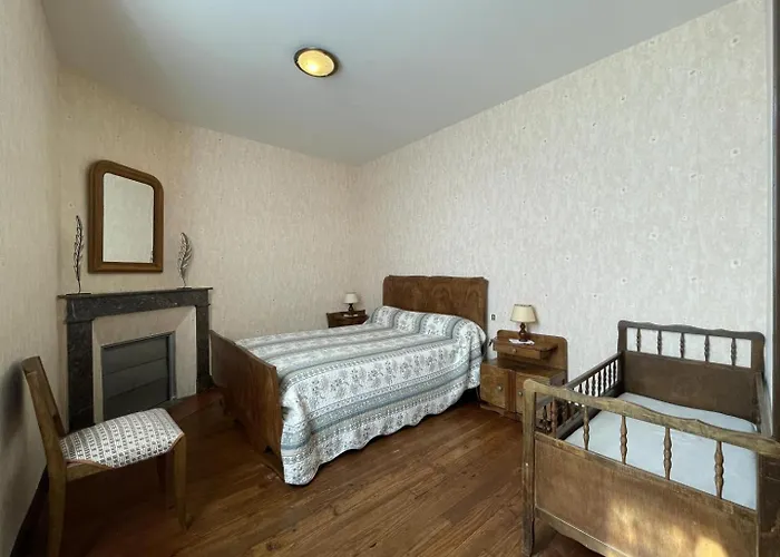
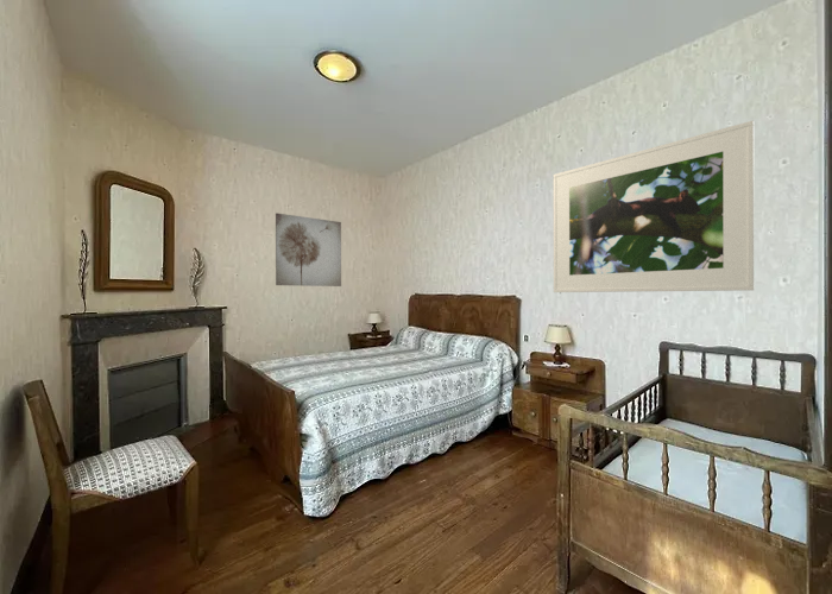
+ wall art (310, 252)
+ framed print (635, 222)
